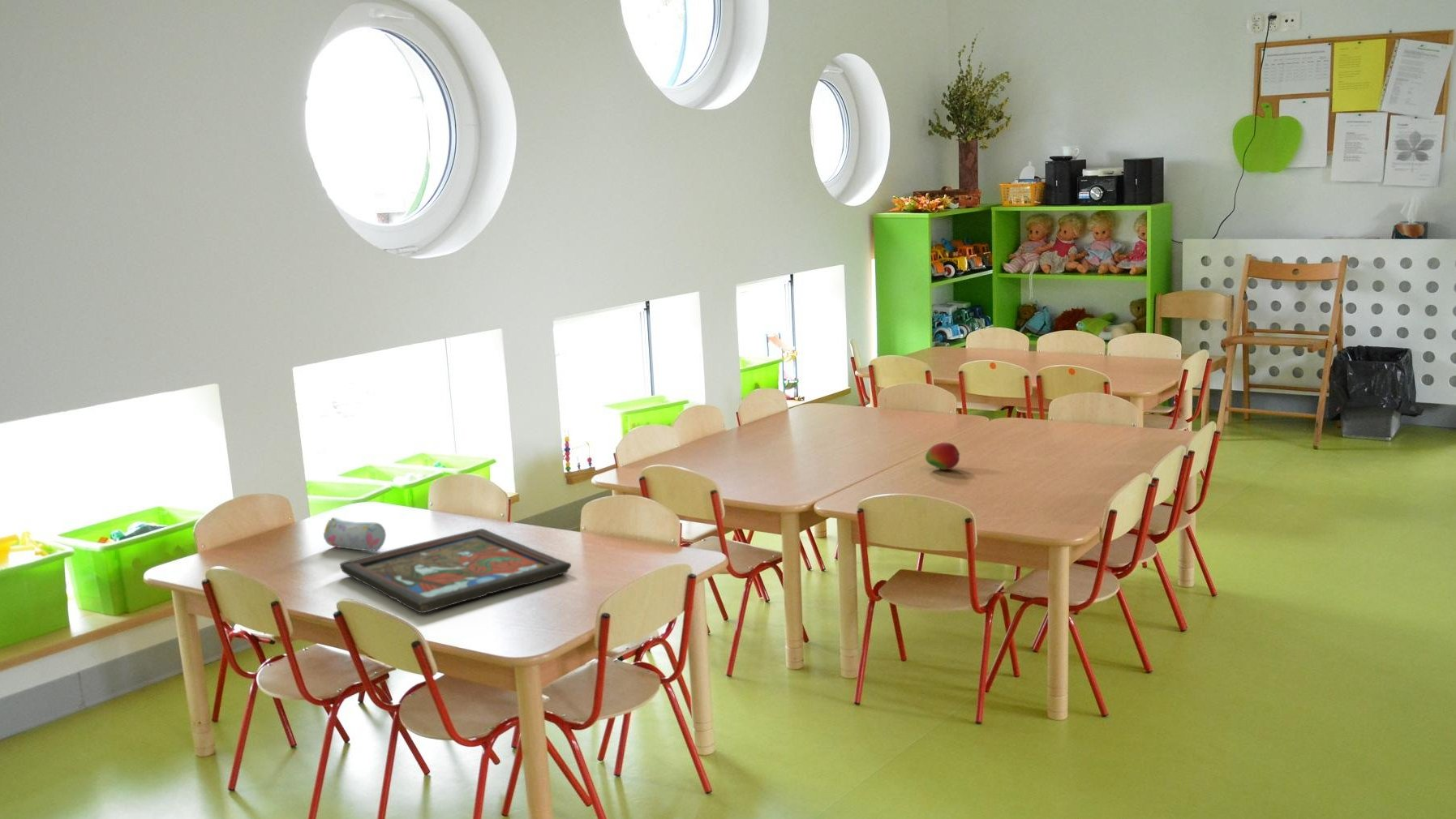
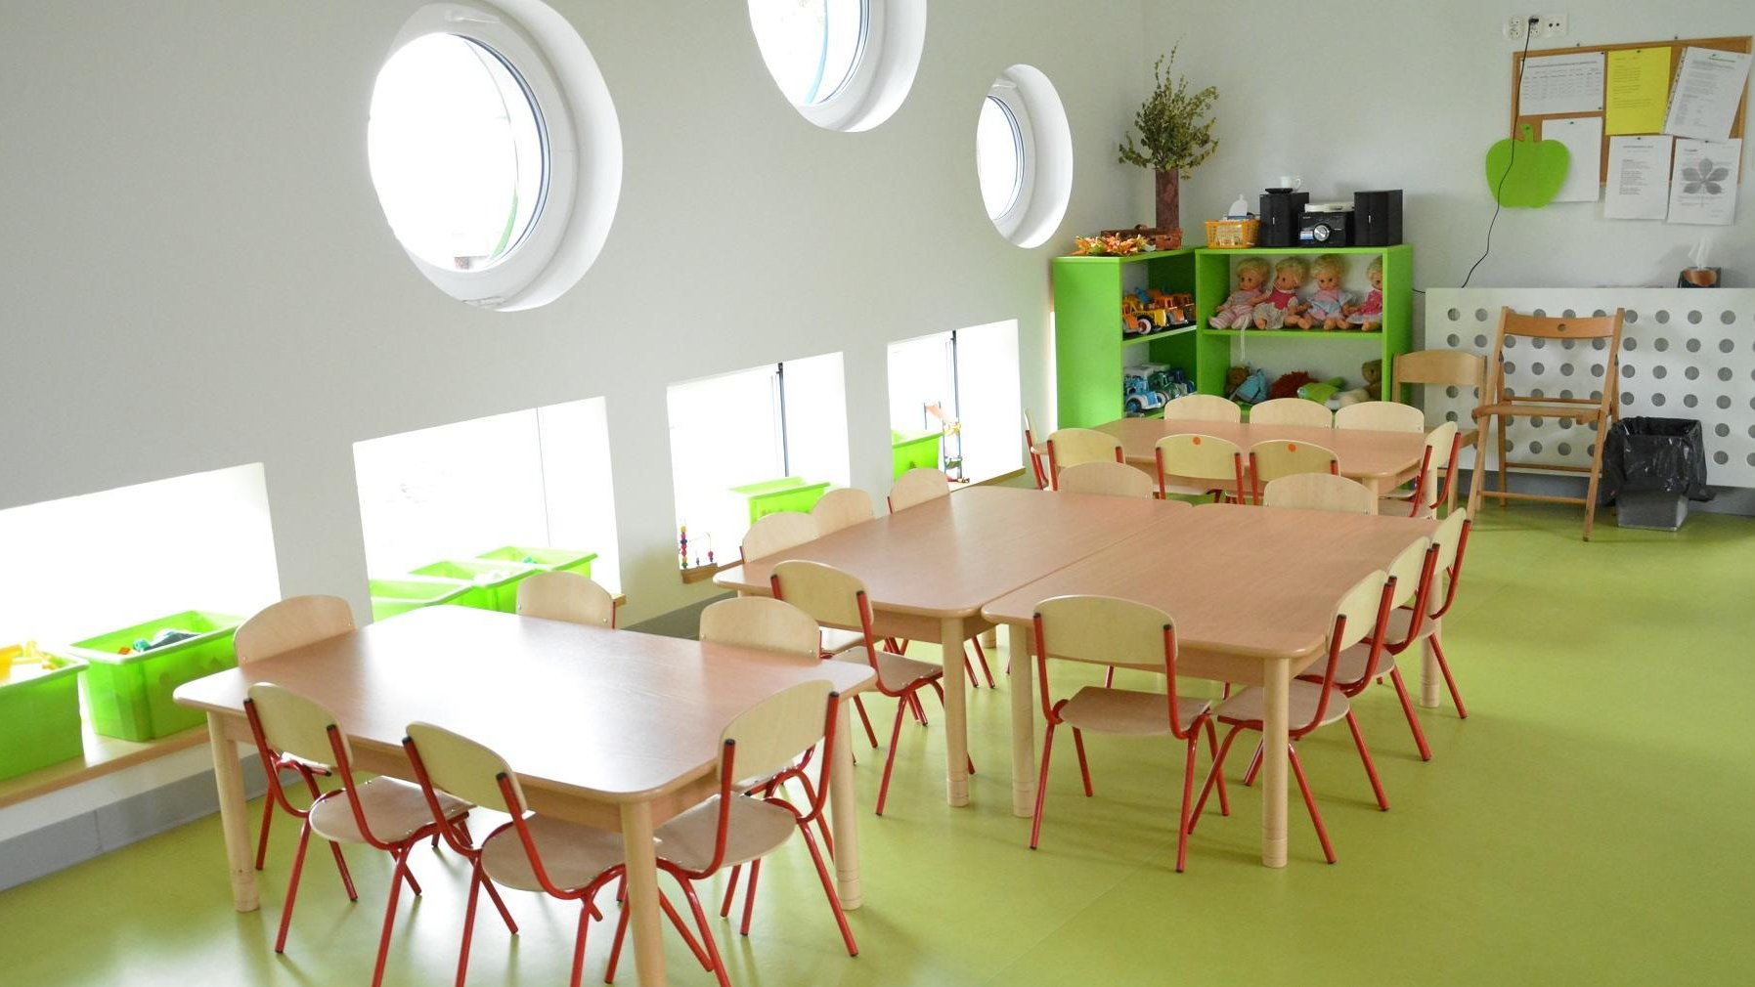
- pencil case (354, 534)
- fruit (943, 456)
- framed painting (453, 567)
